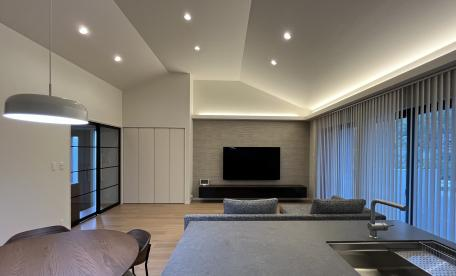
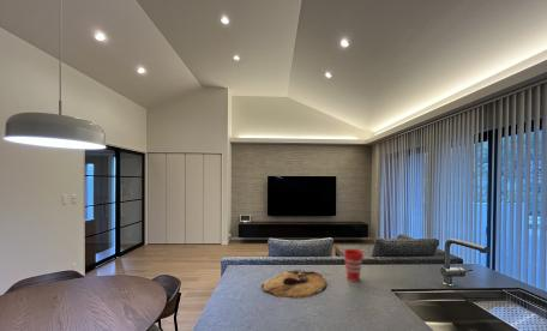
+ cup (353, 265)
+ cutting board (295, 279)
